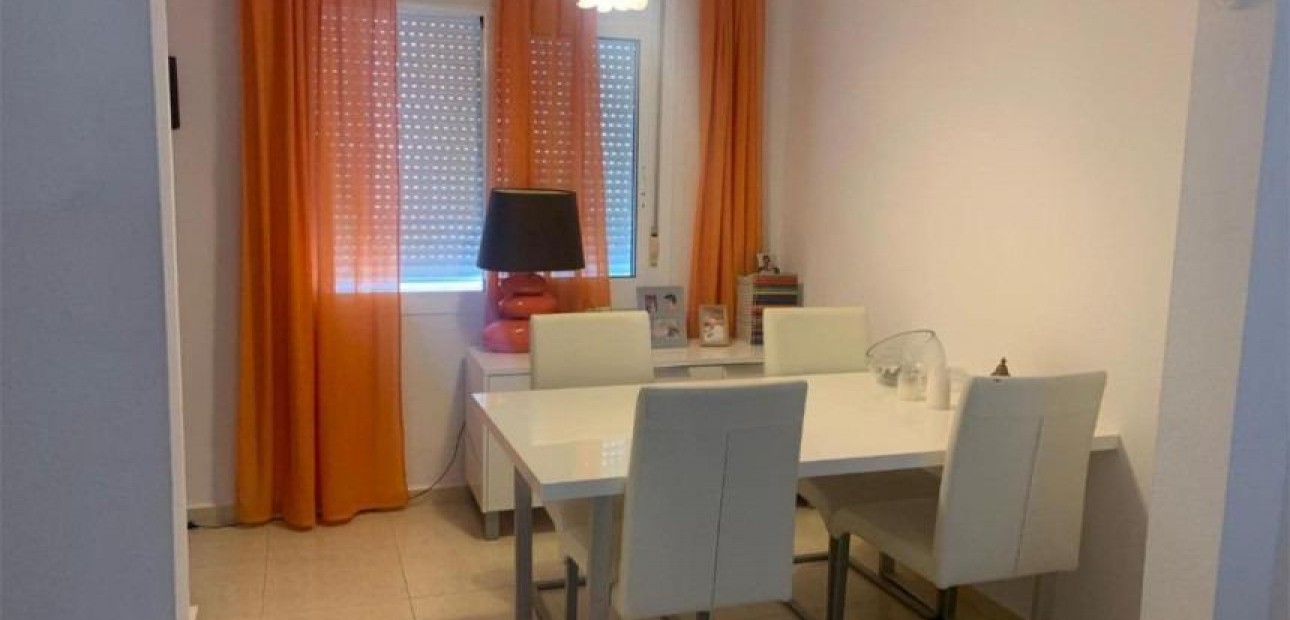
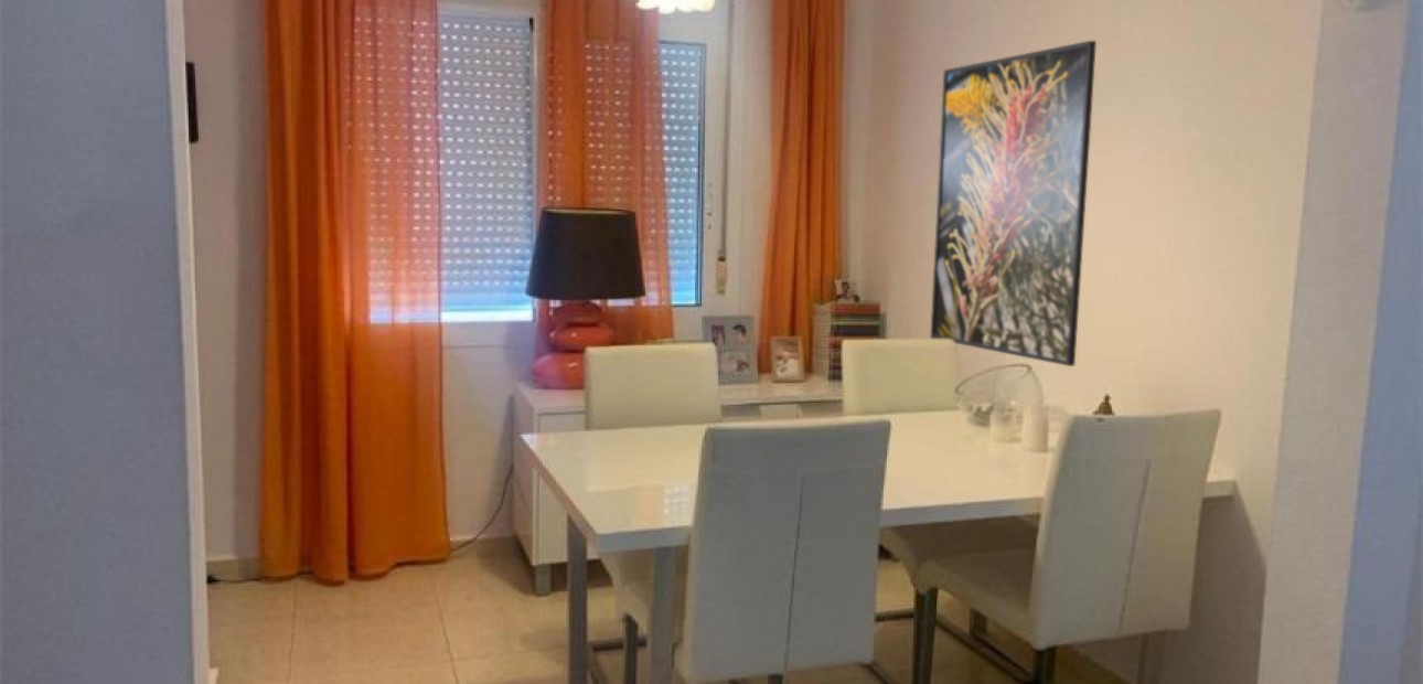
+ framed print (1004, 205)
